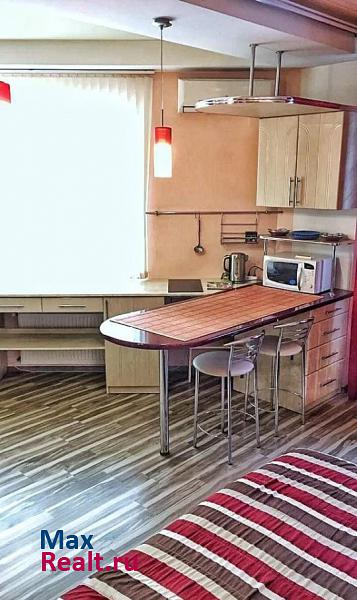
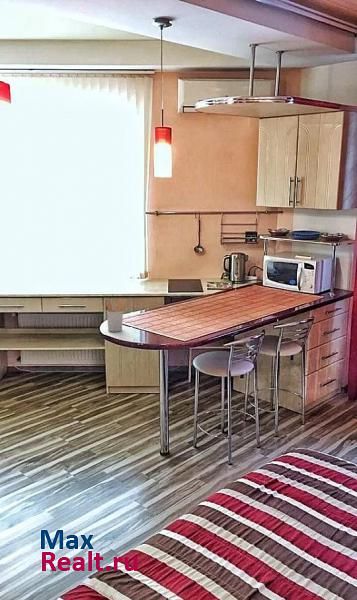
+ utensil holder (117, 314)
